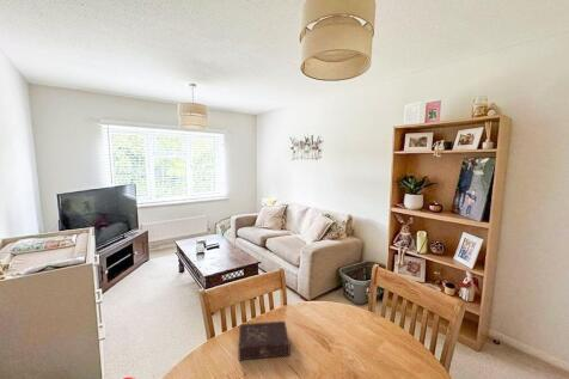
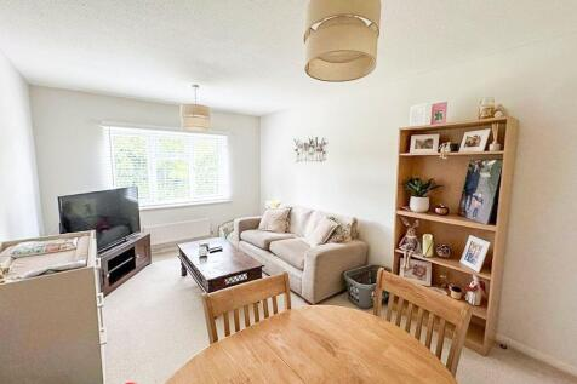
- book (263, 338)
